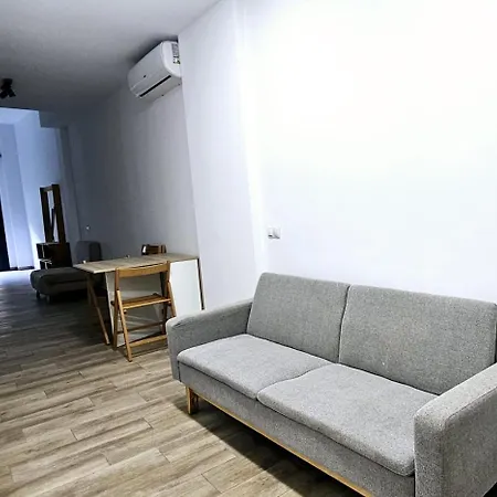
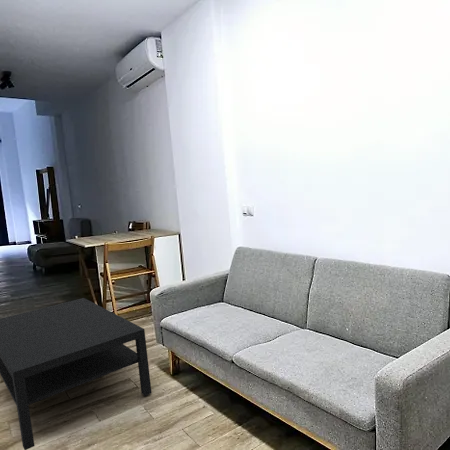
+ coffee table (61, 355)
